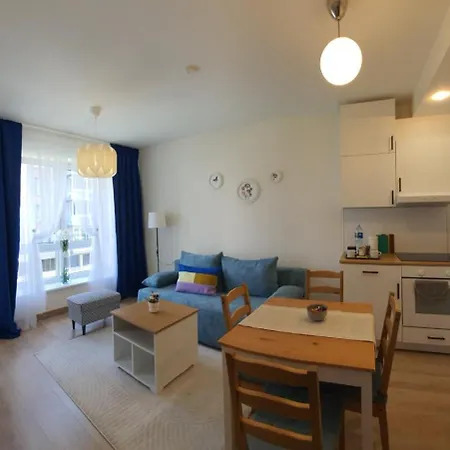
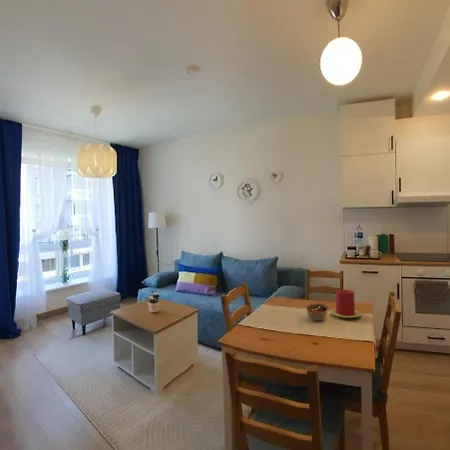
+ candle (345, 303)
